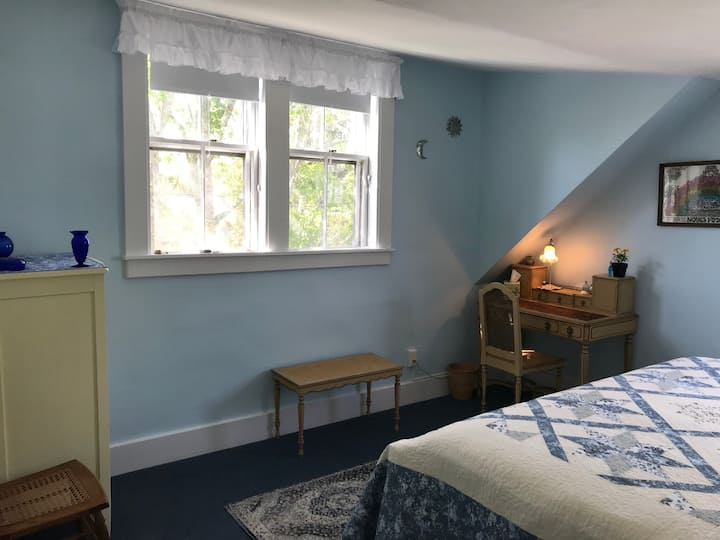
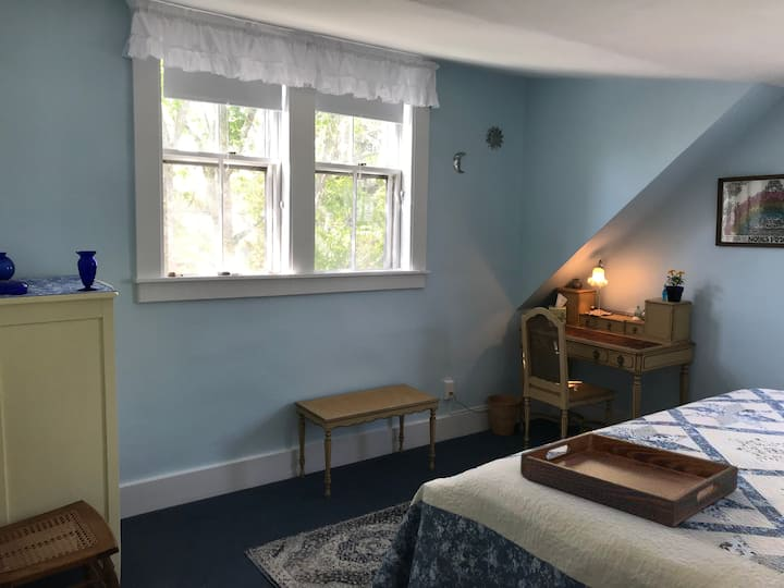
+ serving tray (624, 470)
